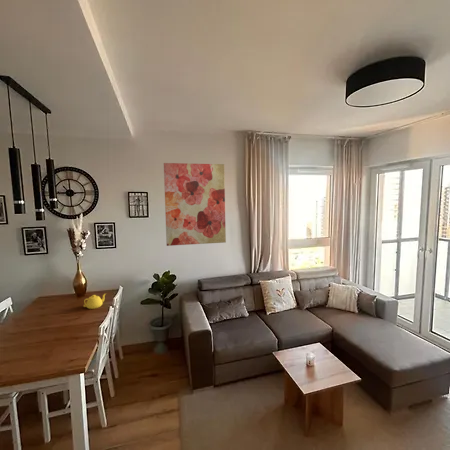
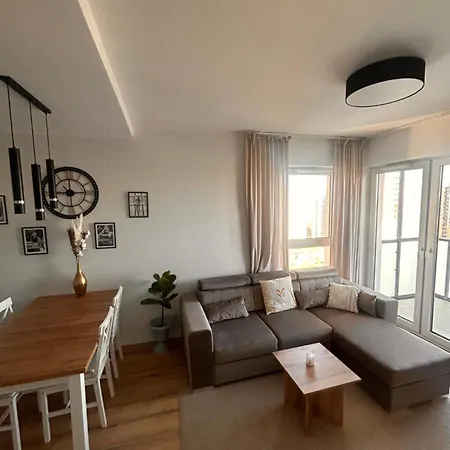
- wall art (195, 204)
- teapot (95, 300)
